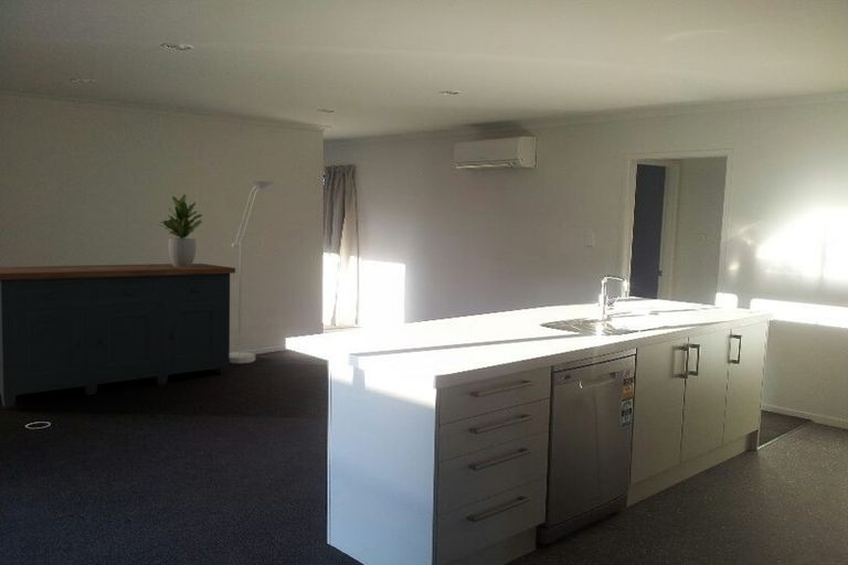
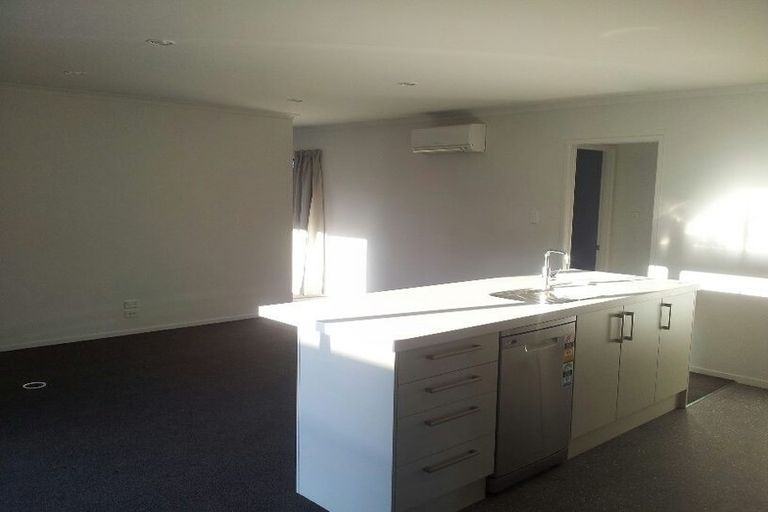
- sideboard (115, 324)
- floor lamp (241, 269)
- potted plant (181, 230)
